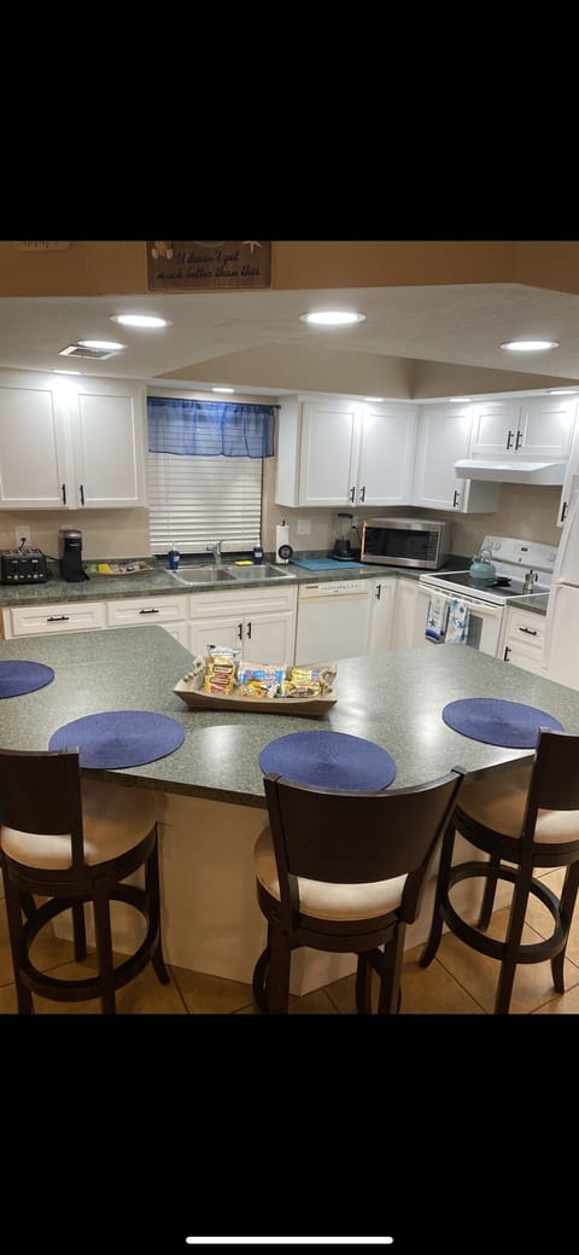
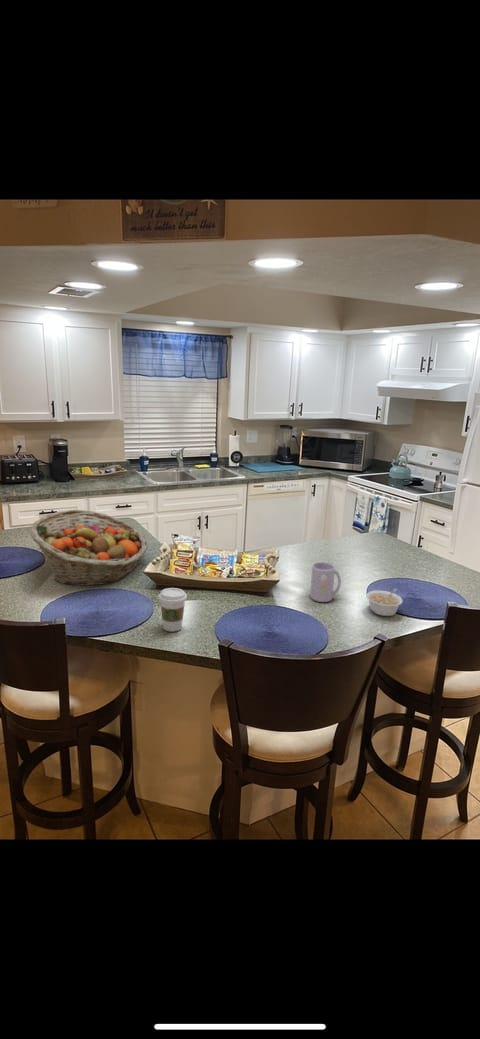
+ fruit basket (91, 545)
+ legume (383, 602)
+ coffee cup (172, 609)
+ mug (325, 582)
